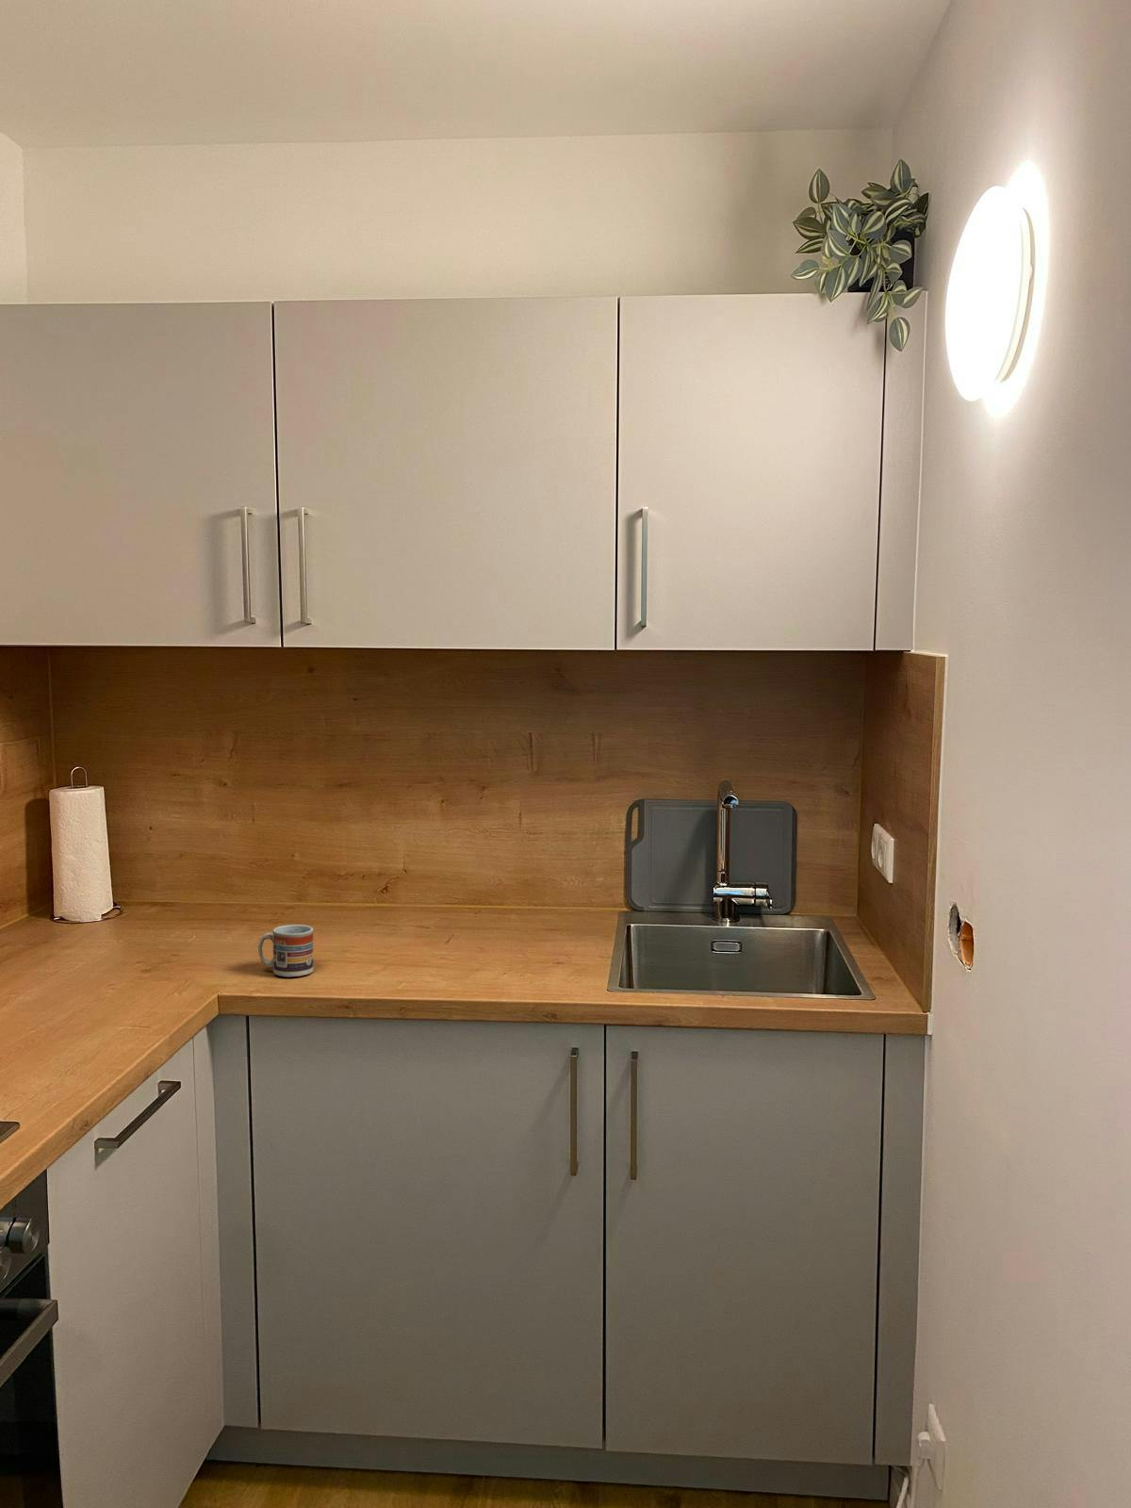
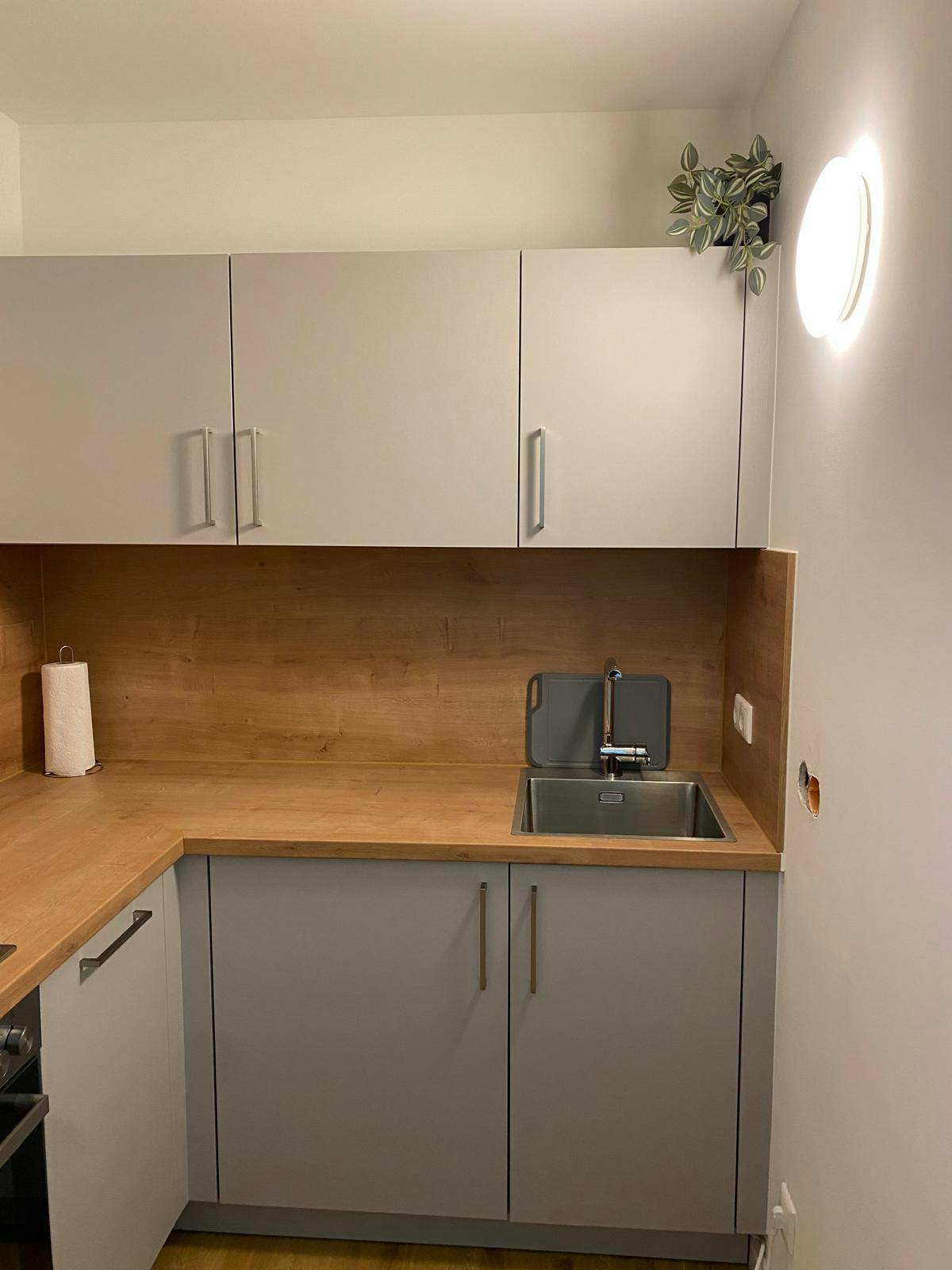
- cup (285, 950)
